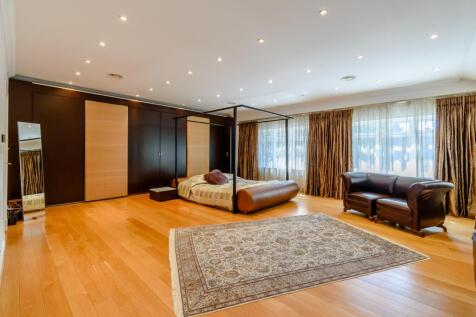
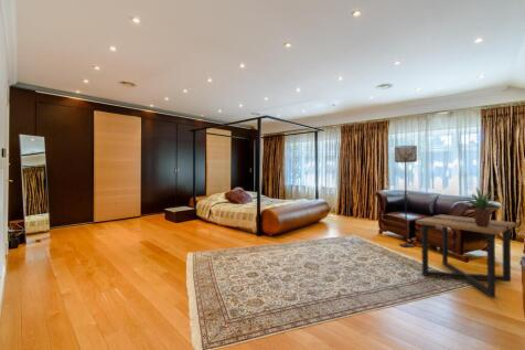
+ side table (447, 250)
+ floor lamp (405, 195)
+ potted plant (480, 205)
